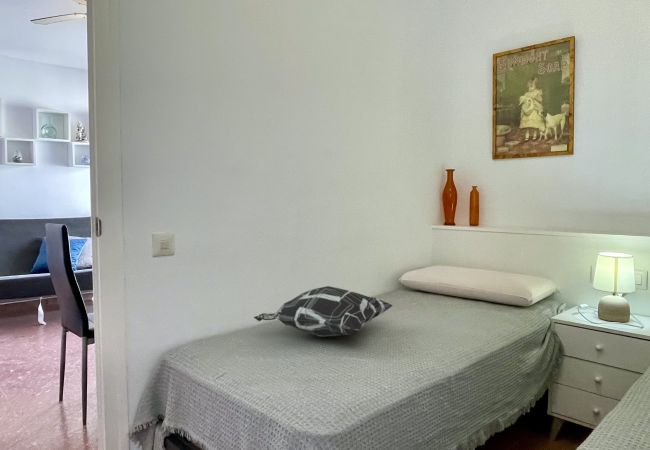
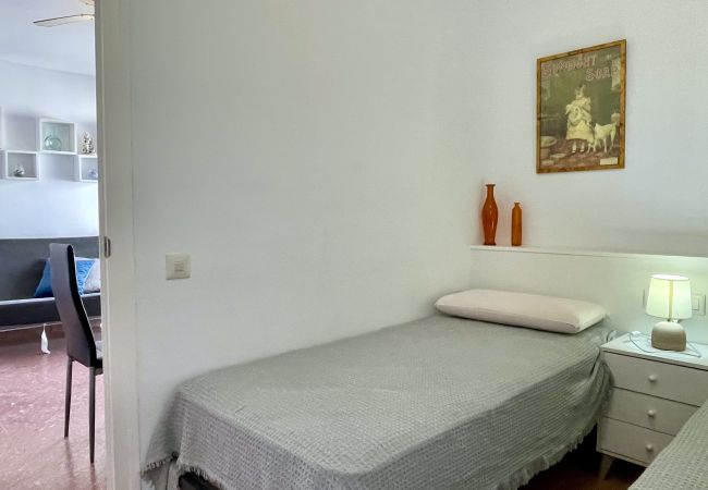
- decorative pillow (326, 311)
